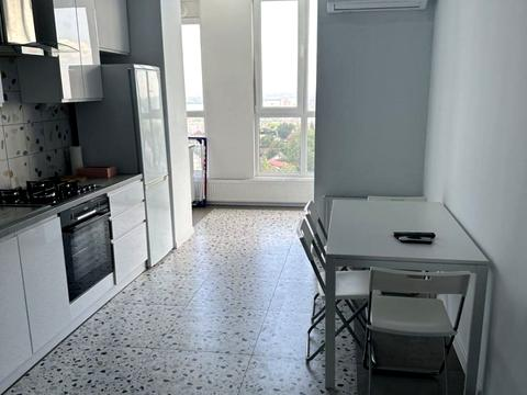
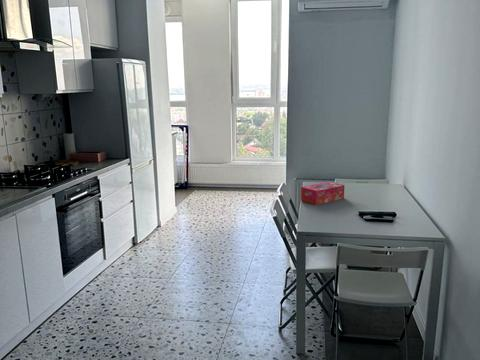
+ tissue box (322, 192)
